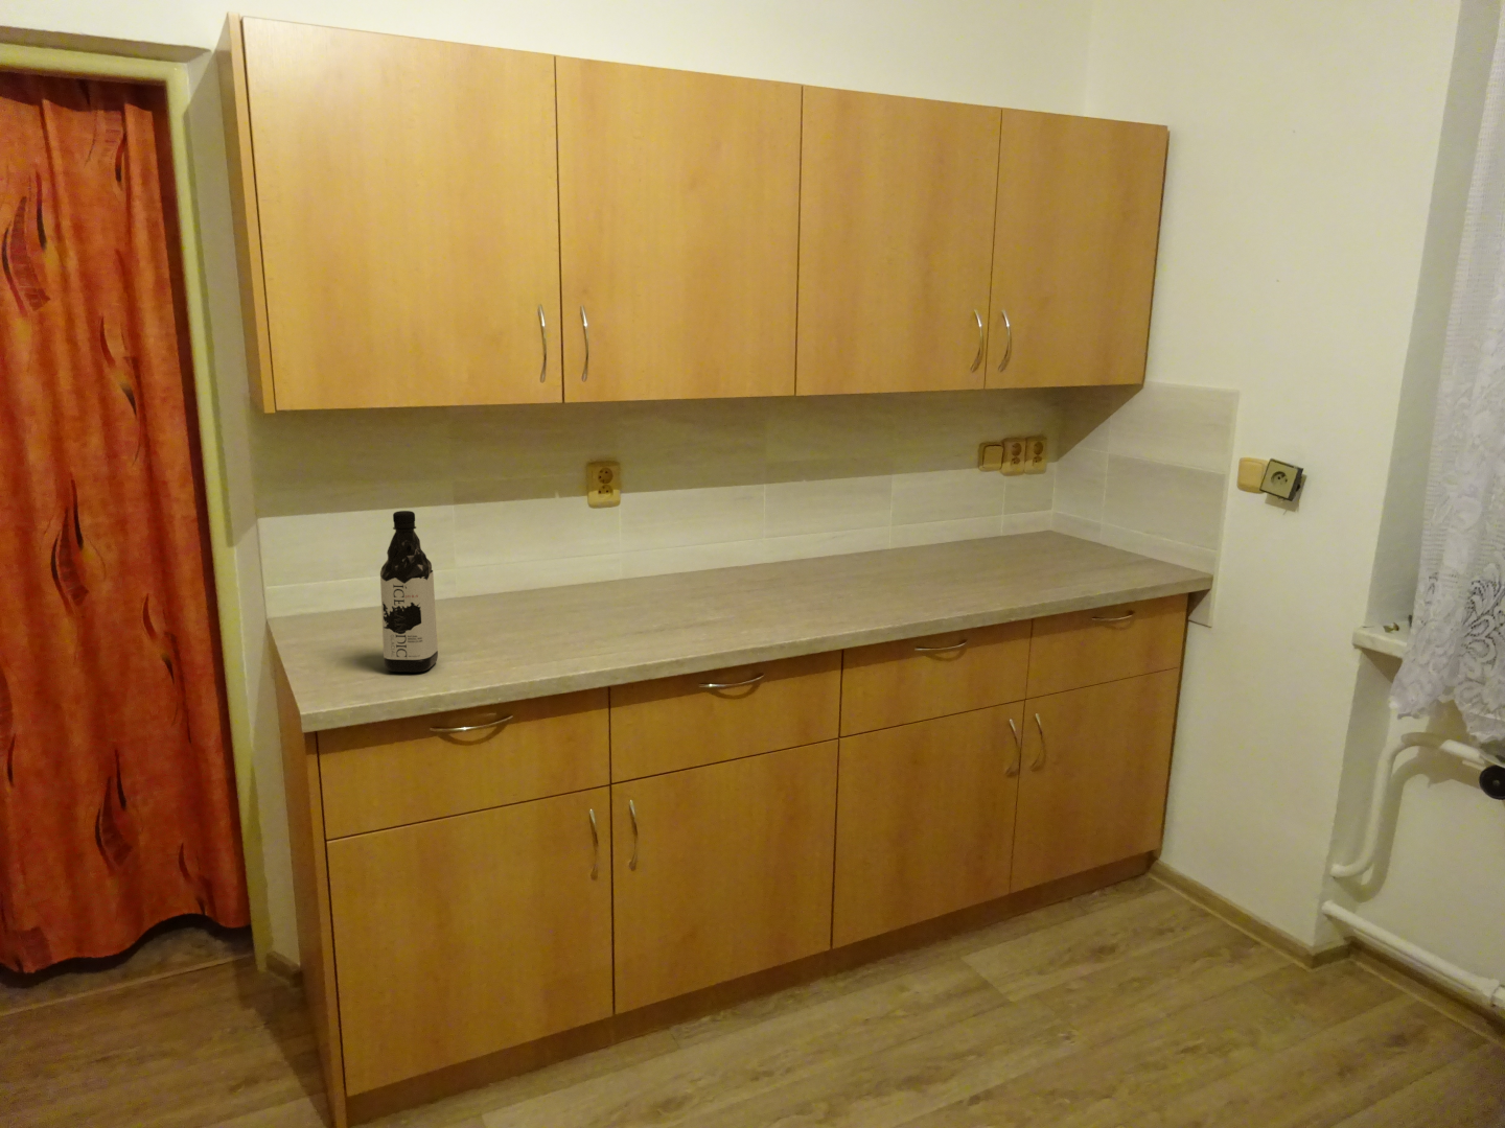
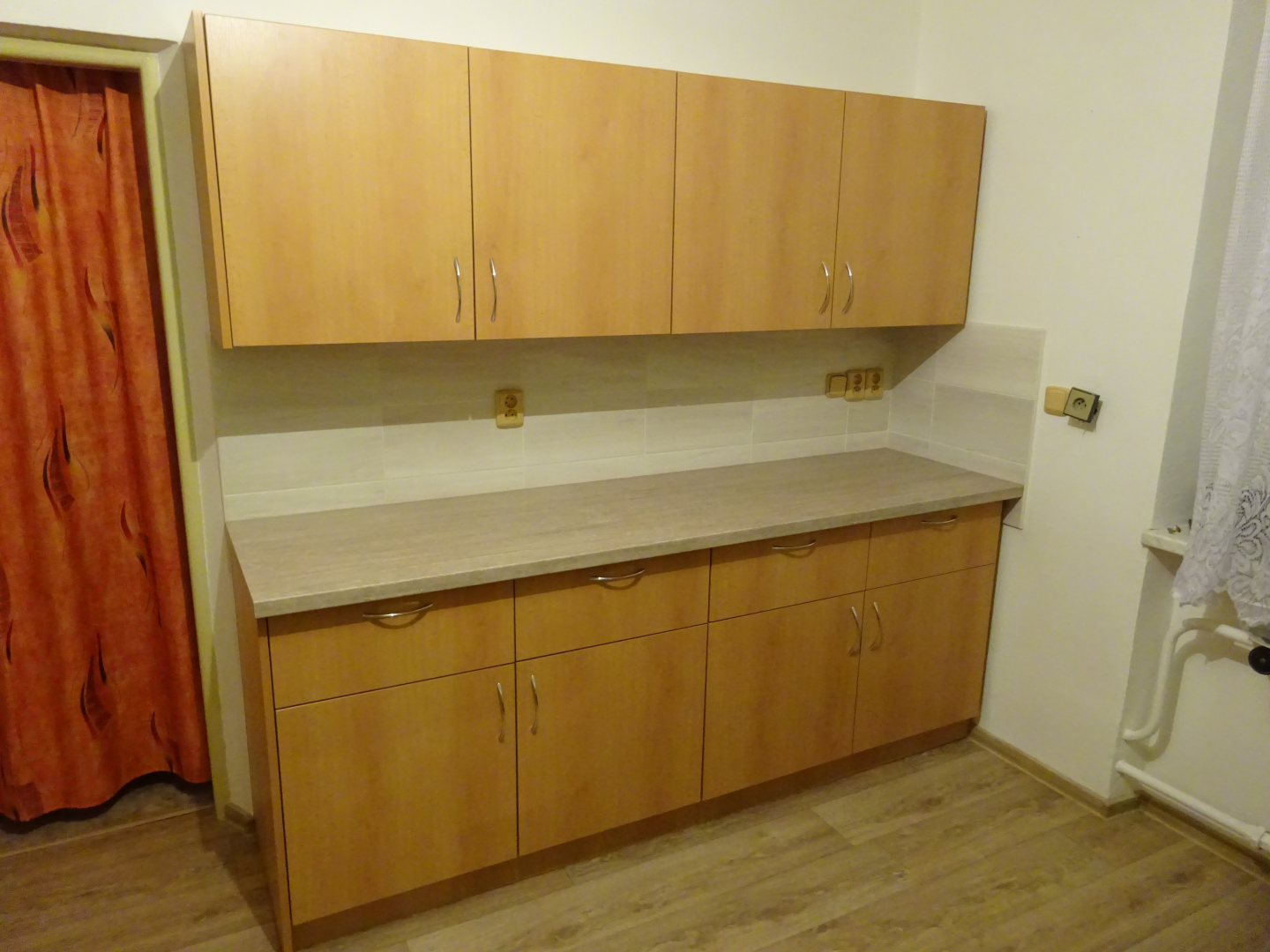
- water bottle (406, 590)
